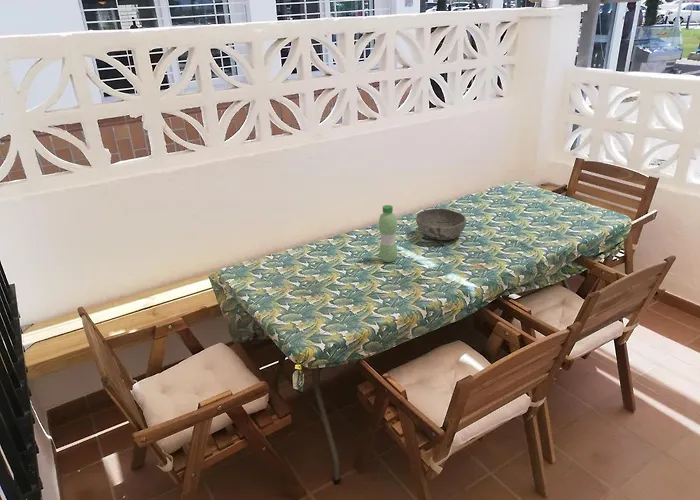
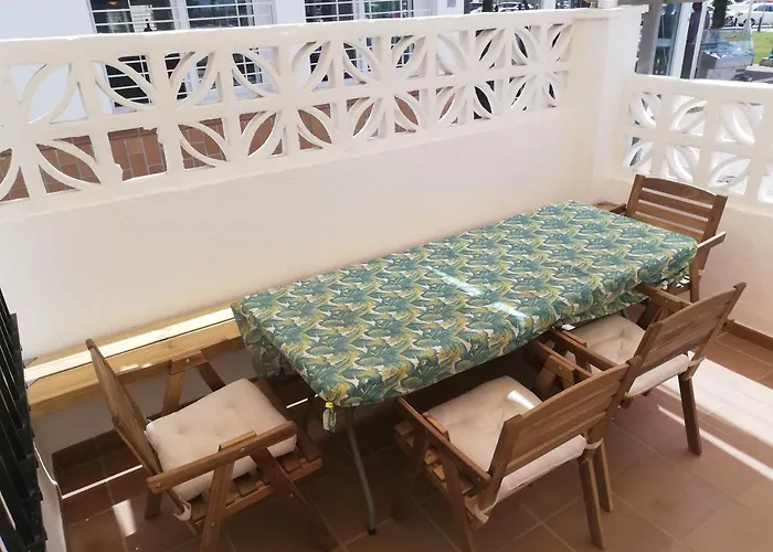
- water bottle (388, 233)
- bowl (440, 226)
